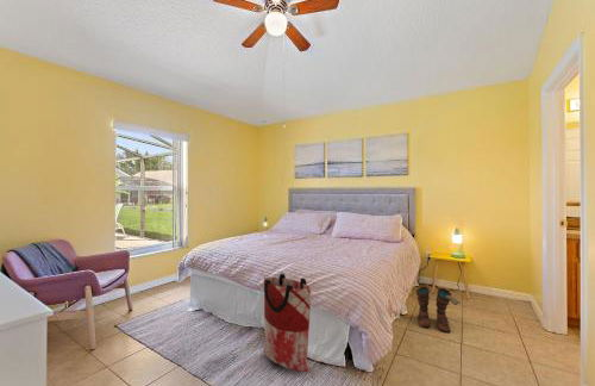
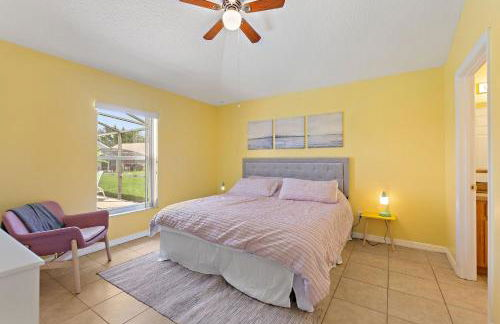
- boots (437, 306)
- bag (286, 322)
